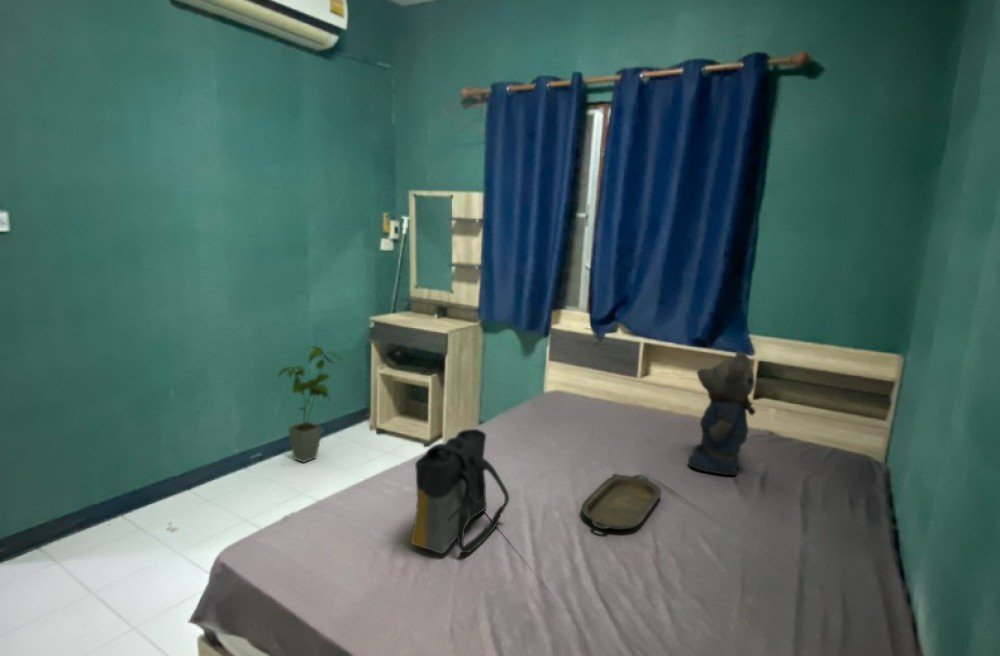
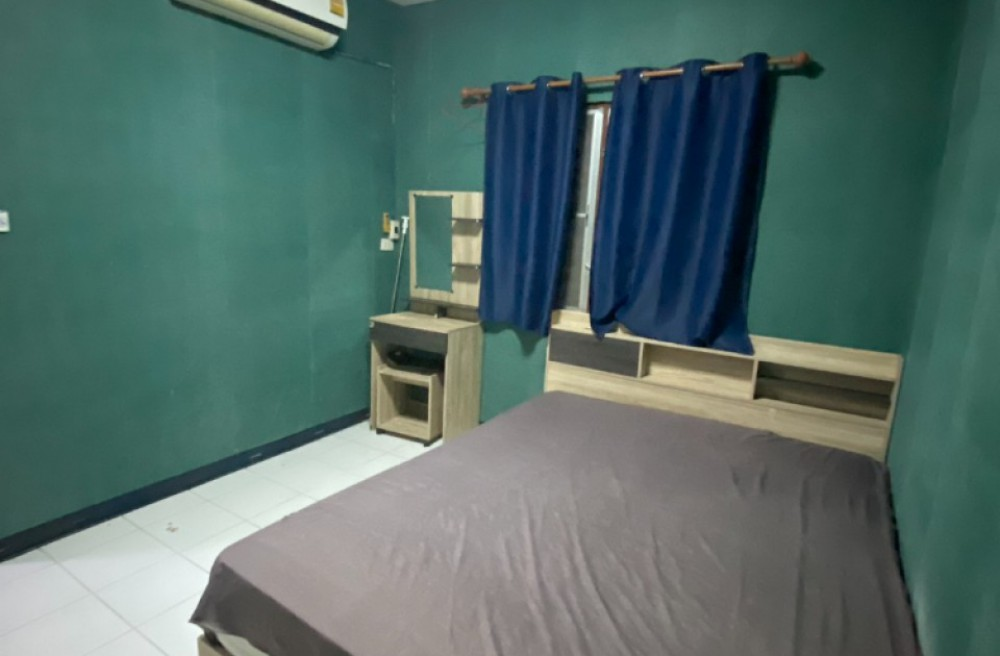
- tote bag (461, 487)
- serving tray (622, 501)
- house plant (313, 401)
- teddy bear (726, 410)
